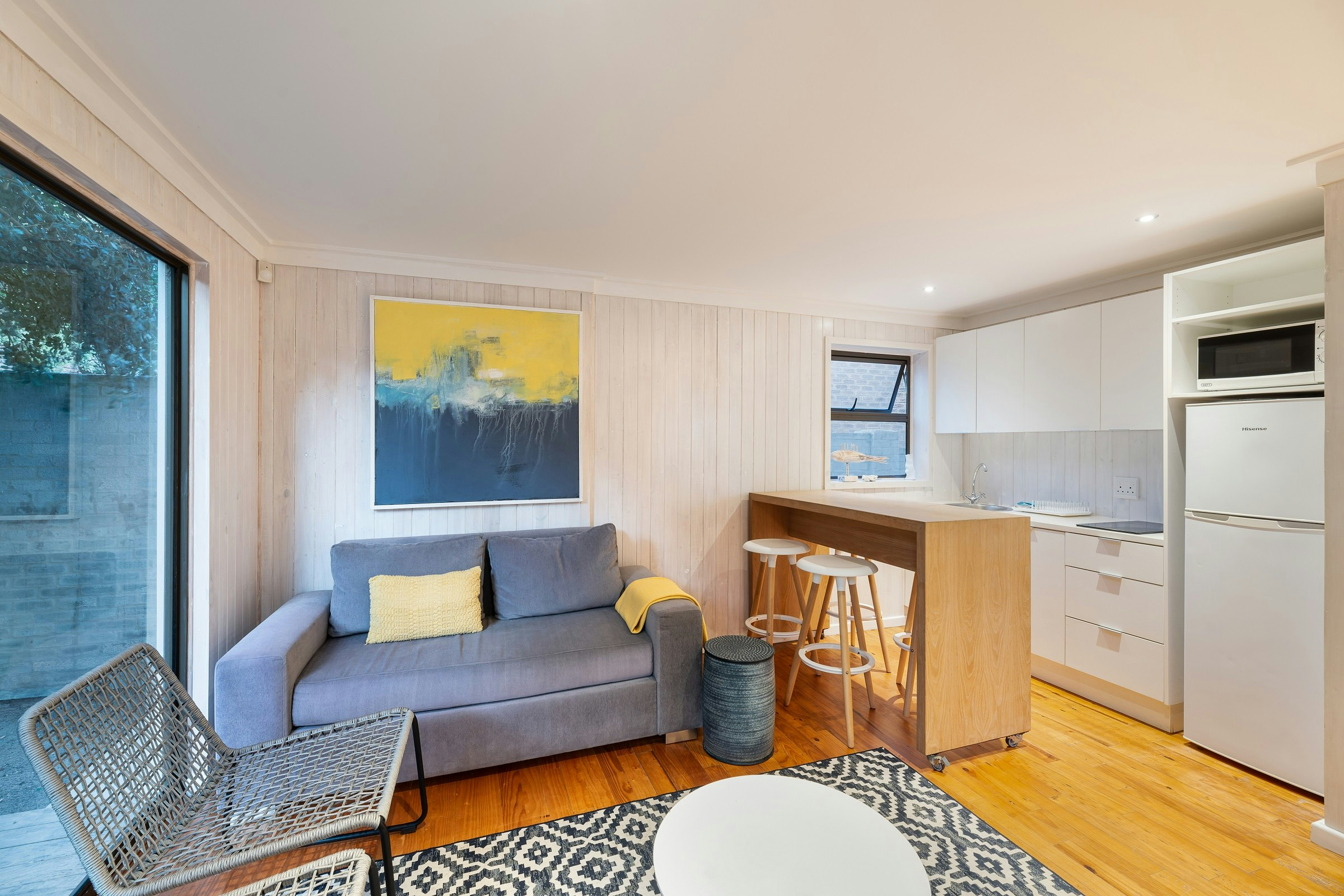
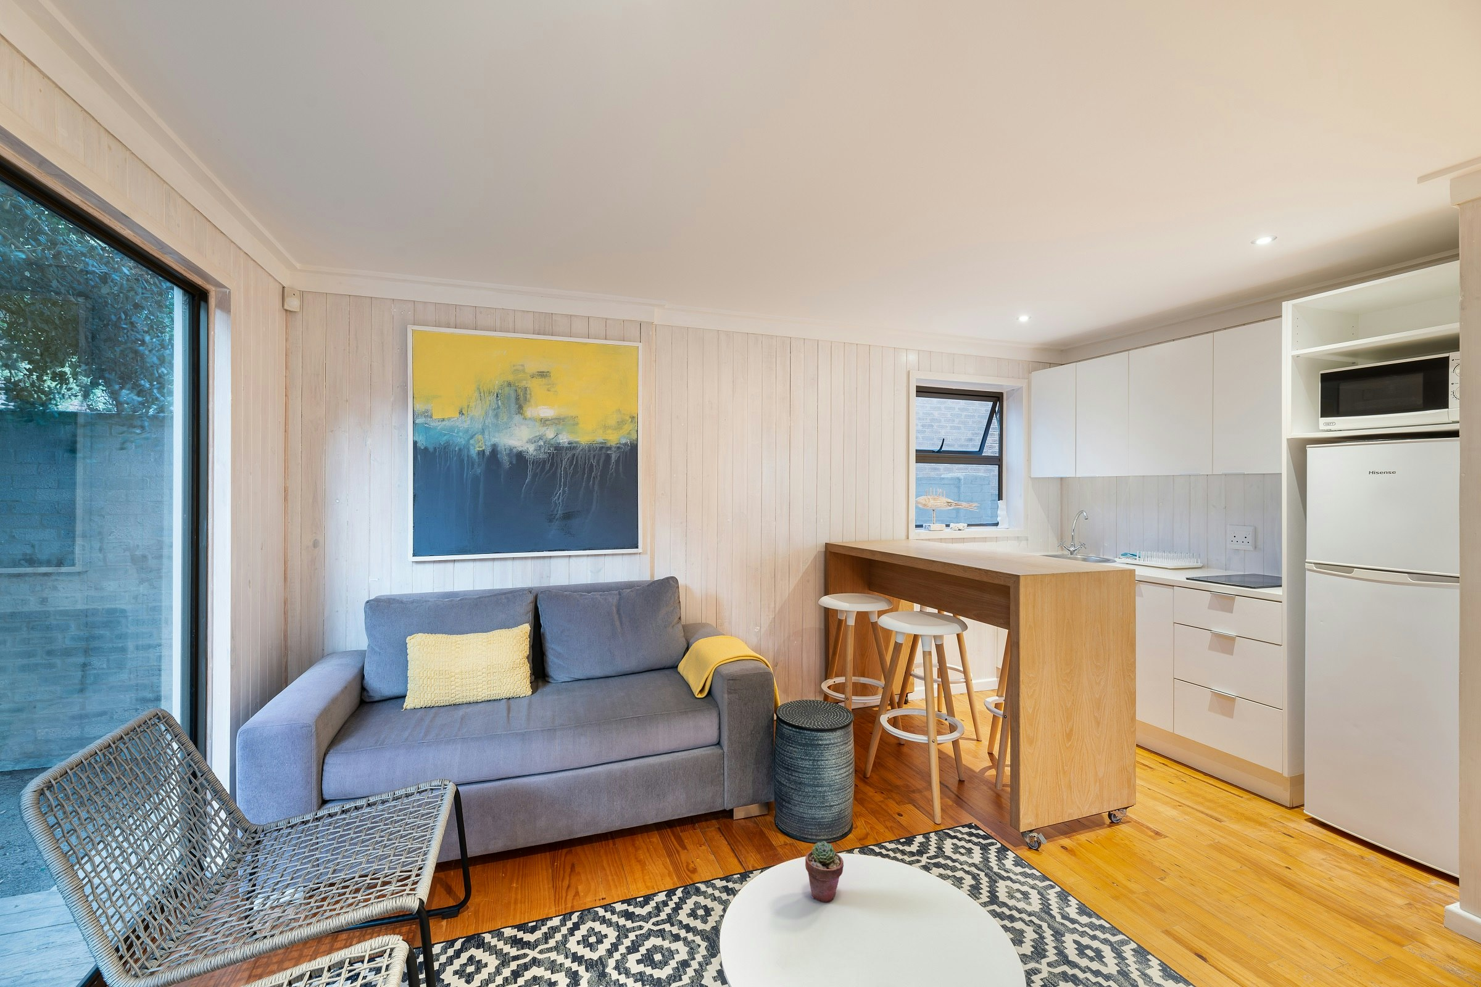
+ potted succulent (824, 868)
